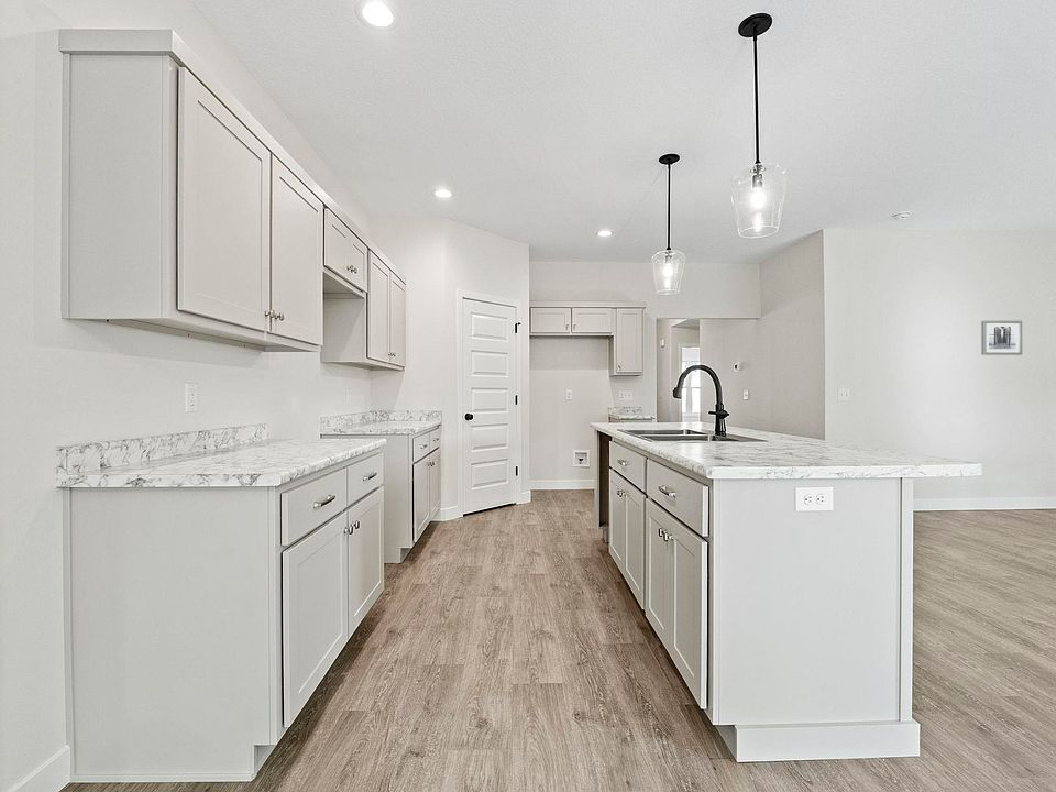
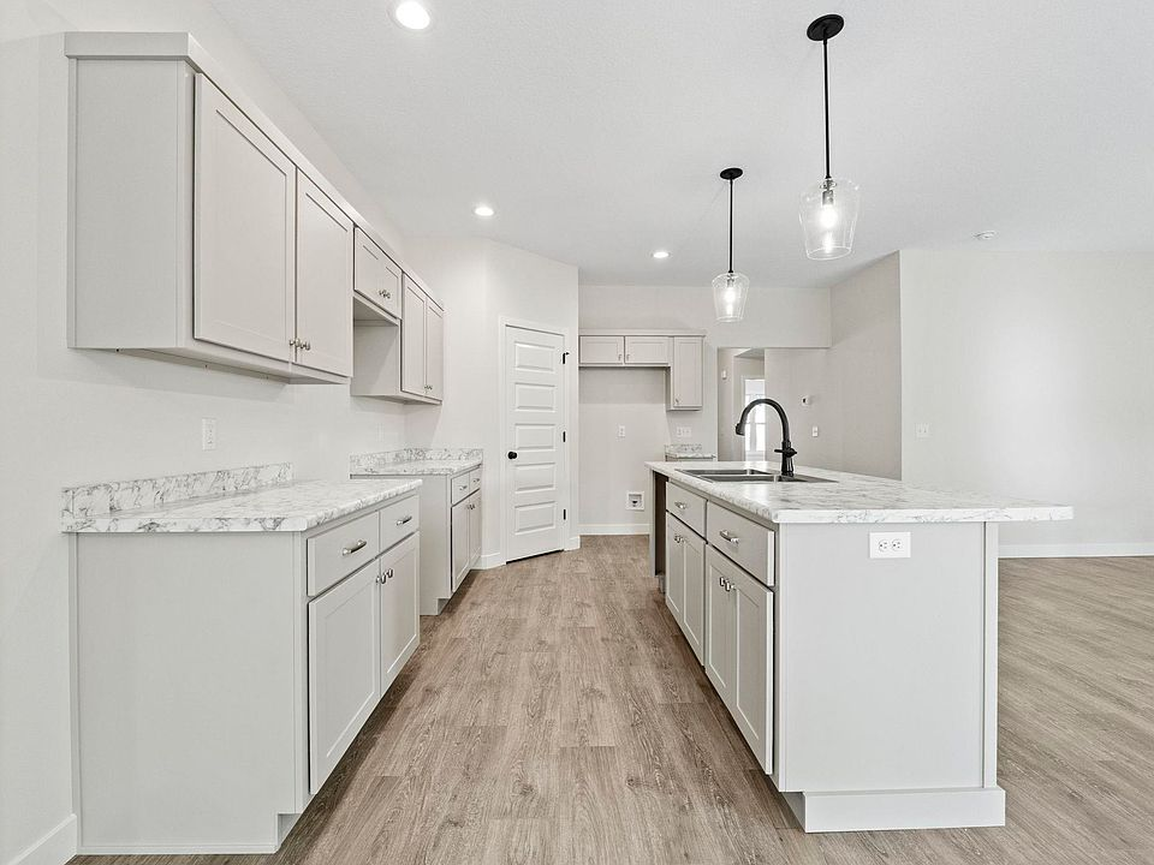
- wall art (1001, 338)
